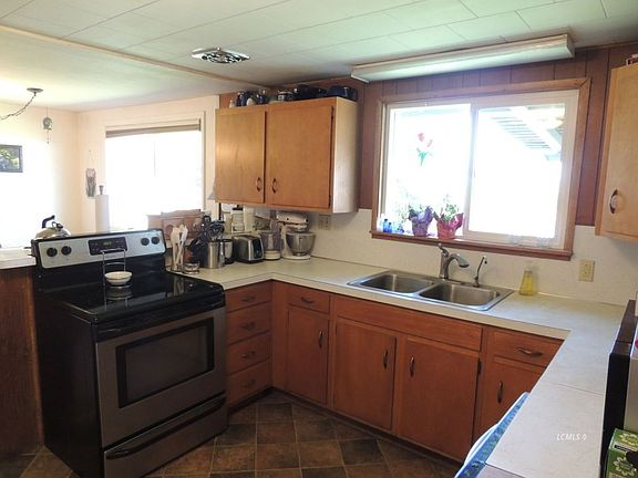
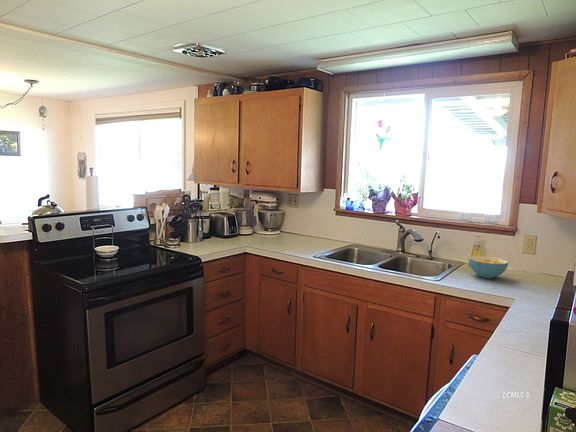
+ cereal bowl (487, 268)
